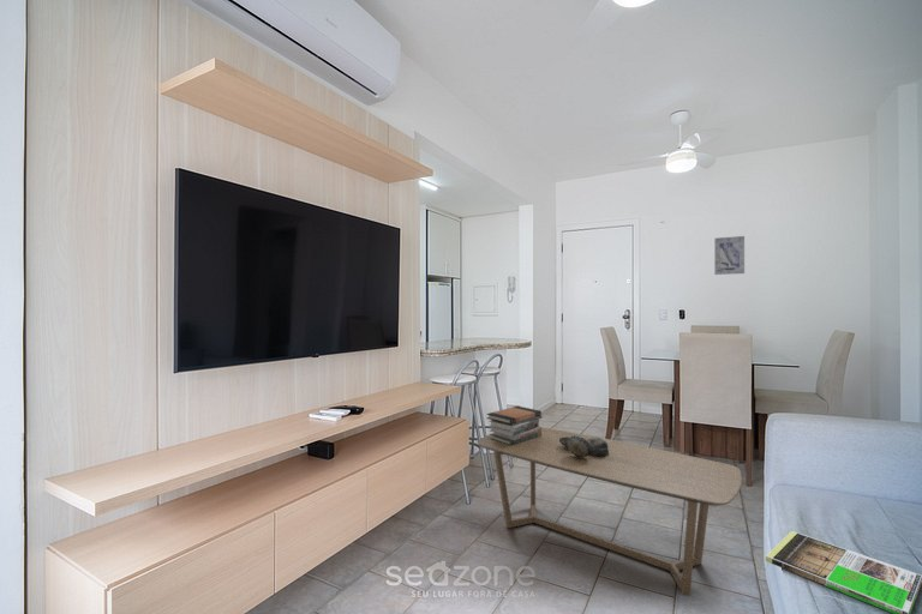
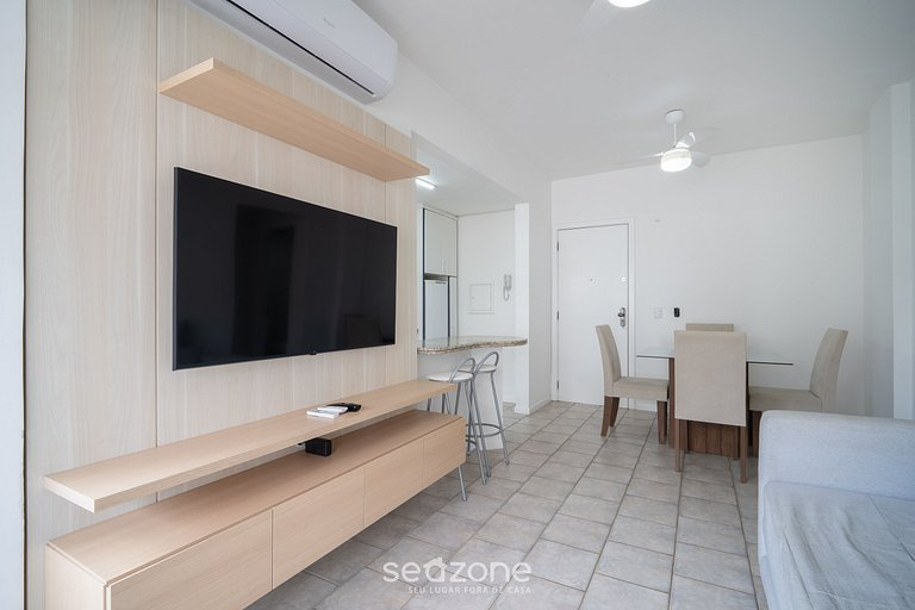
- wall art (729, 255)
- coffee table (601, 480)
- book stack (514, 425)
- decorative bowl (583, 440)
- magazine (840, 567)
